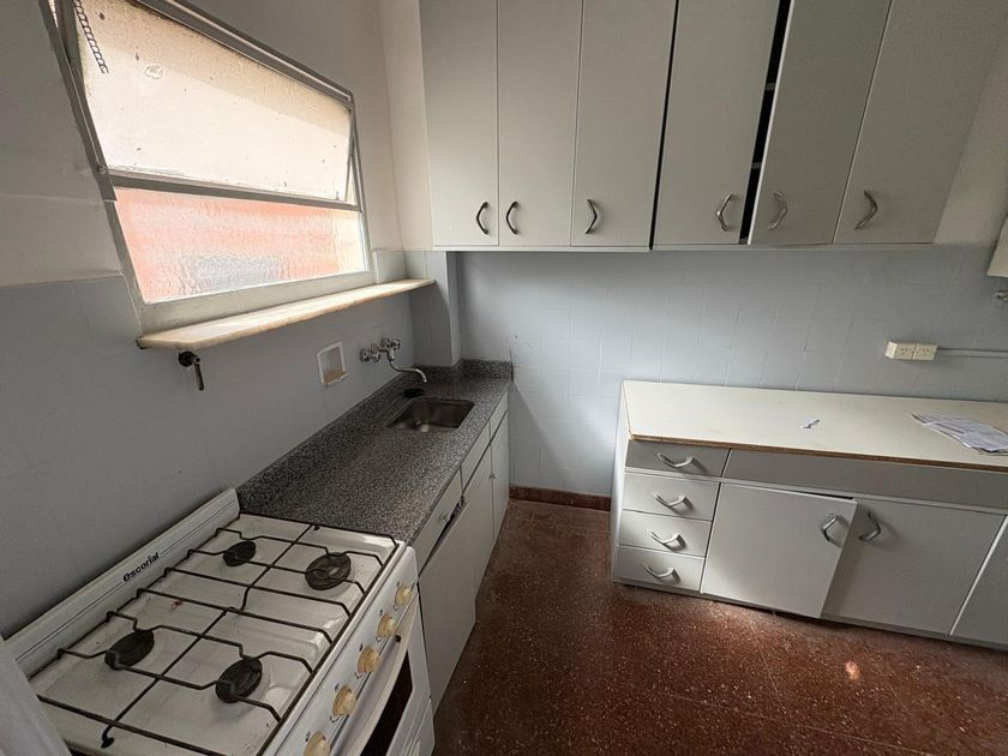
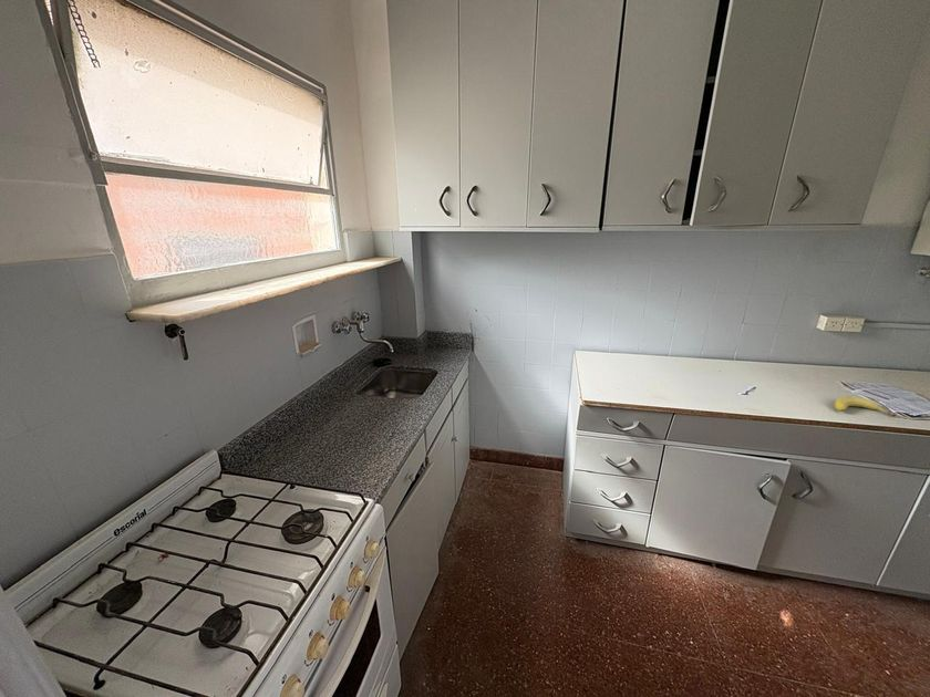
+ fruit (859, 405)
